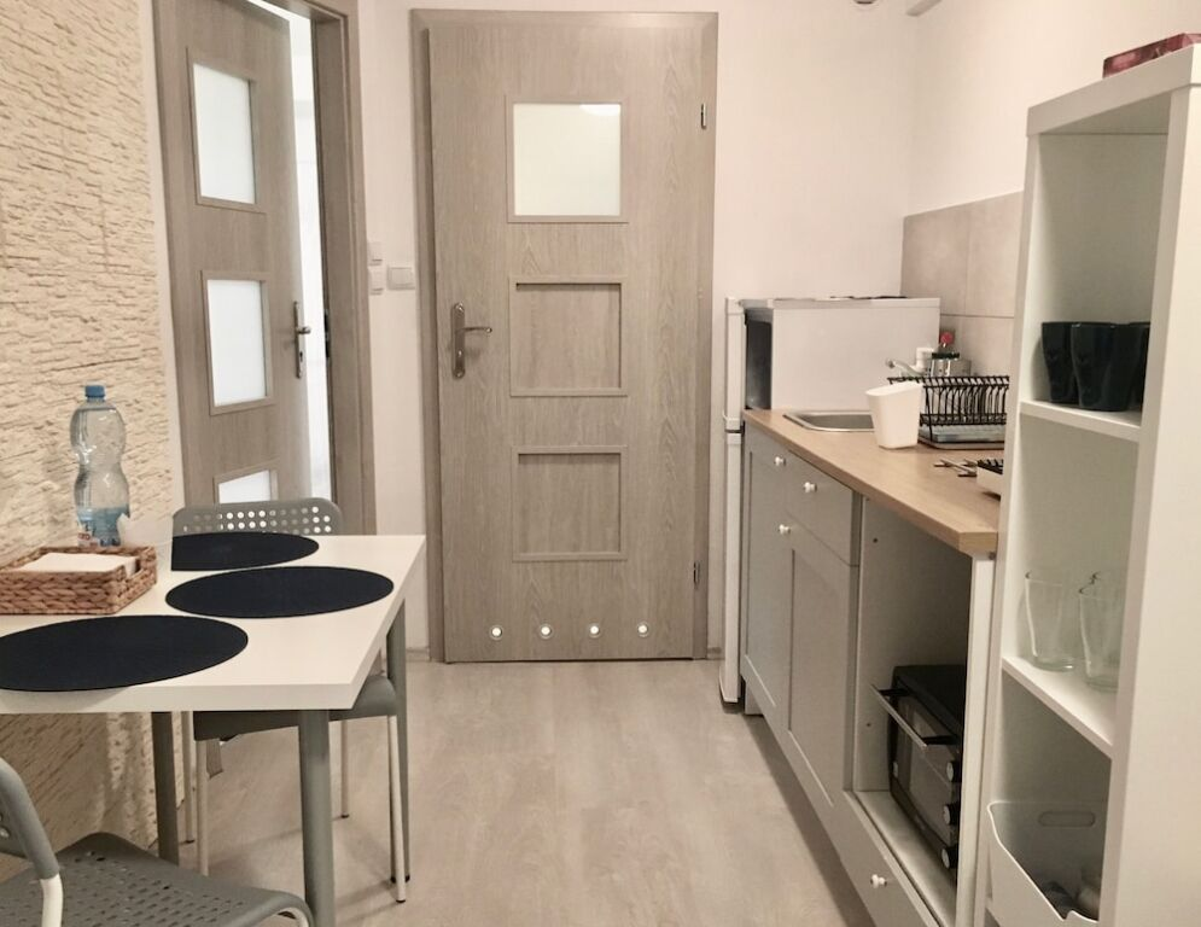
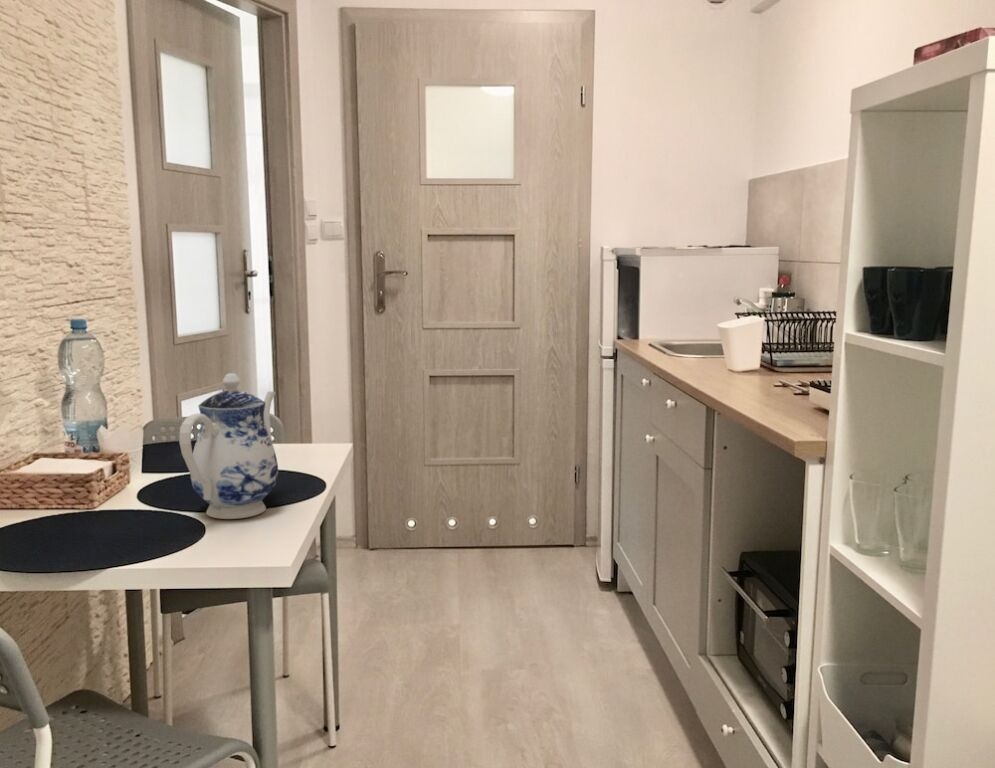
+ teapot (233, 443)
